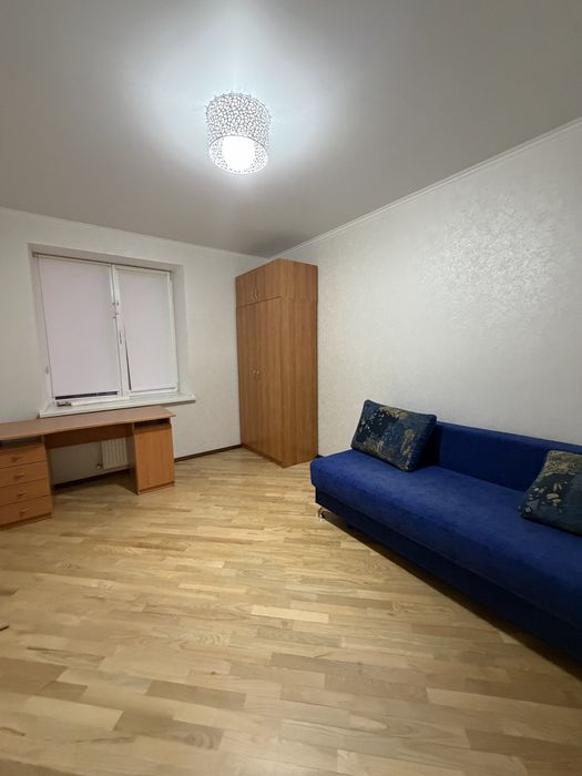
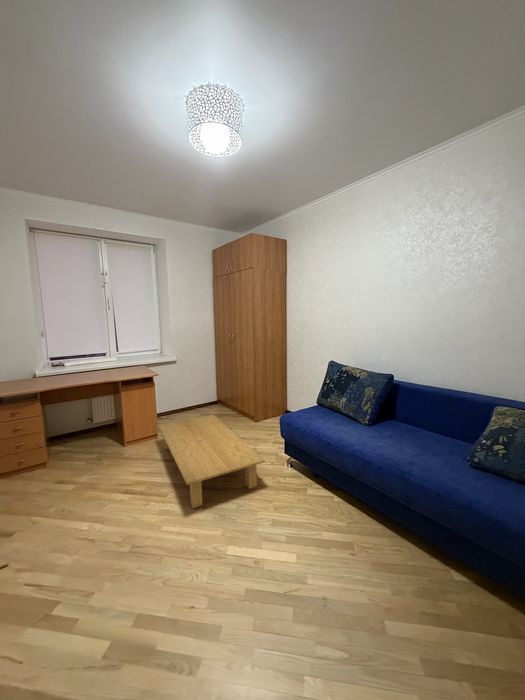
+ coffee table (204, 452)
